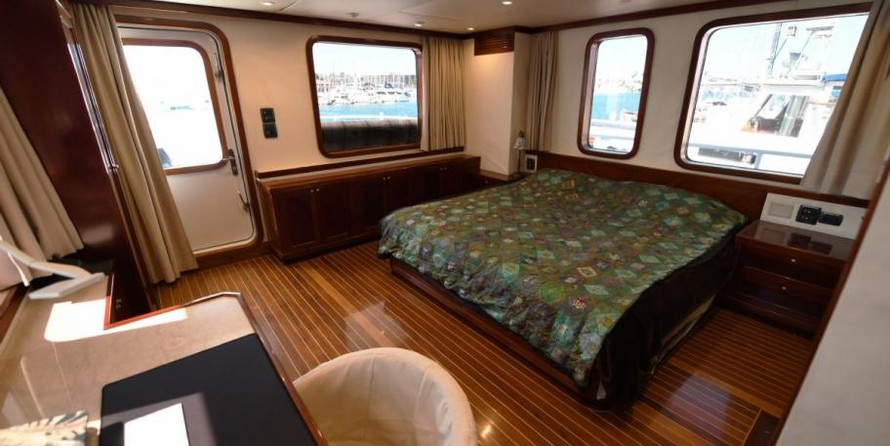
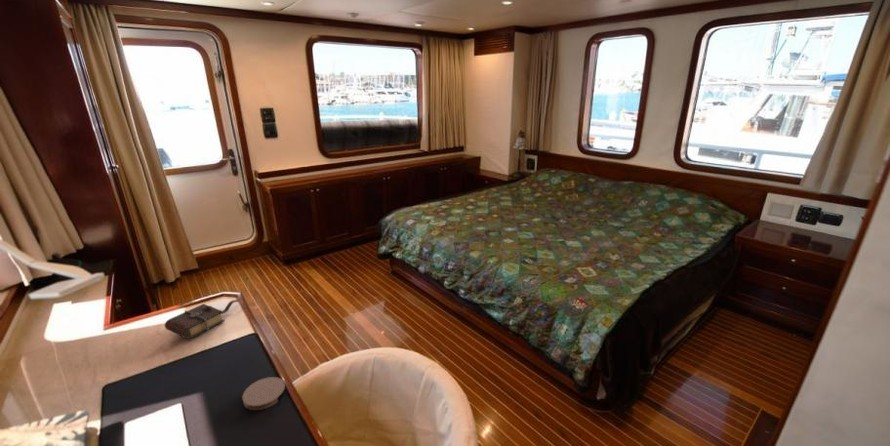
+ coaster (264, 392)
+ book (210, 312)
